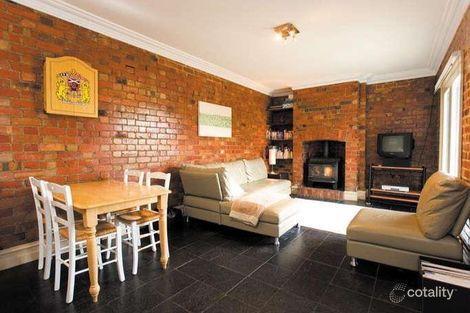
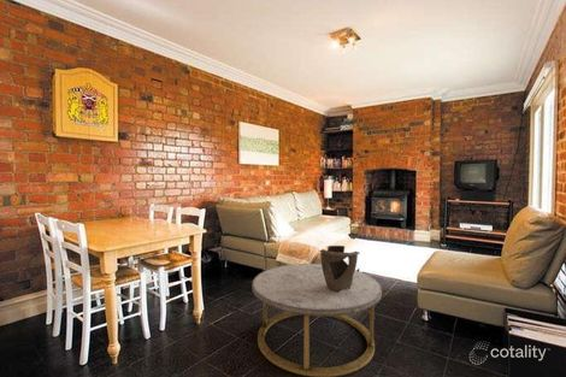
+ coffee table (314, 310)
+ decorative bowl (337, 267)
